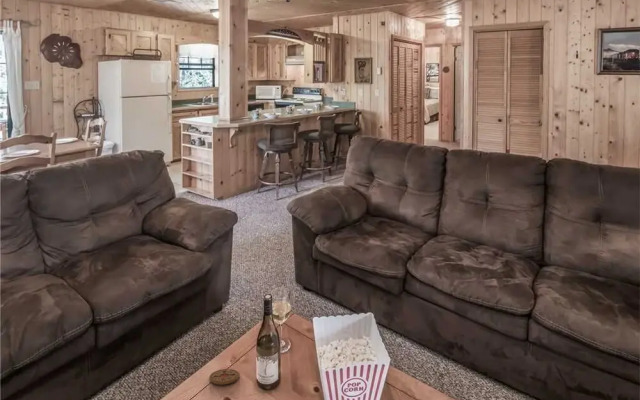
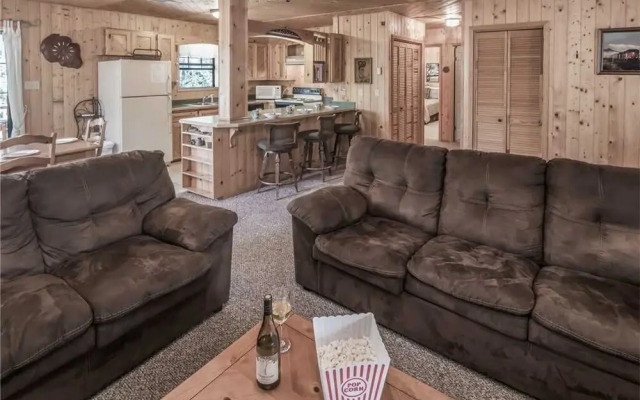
- coaster (224, 376)
